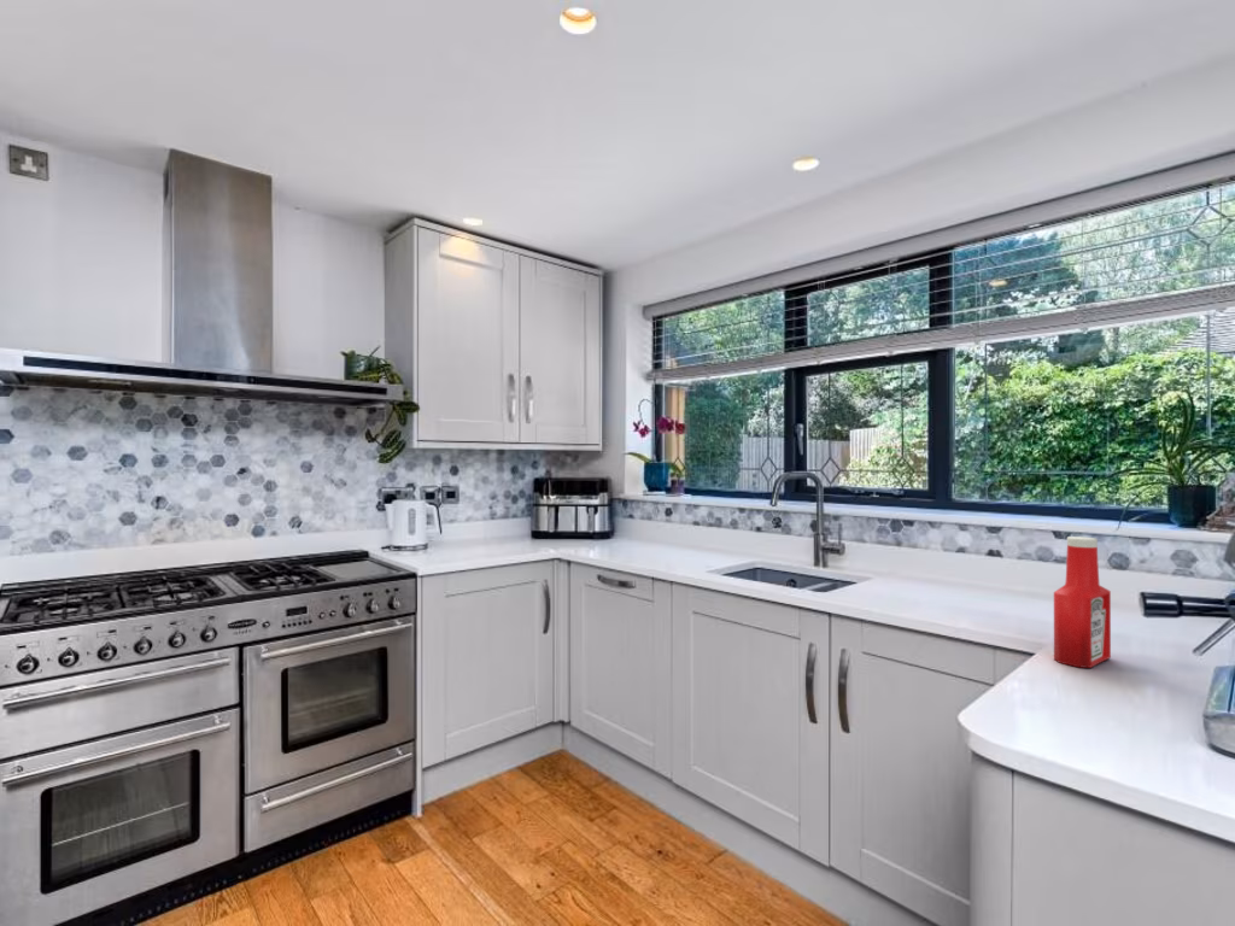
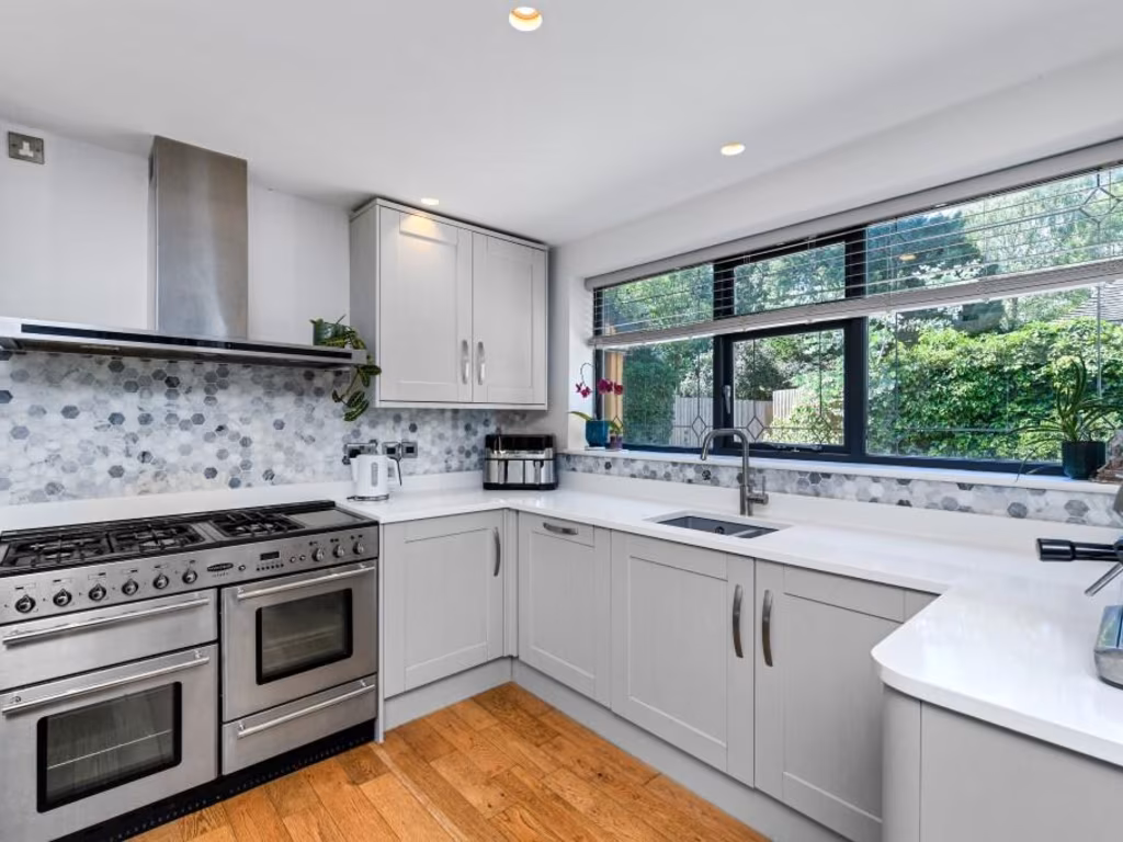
- soap bottle (1082, 598)
